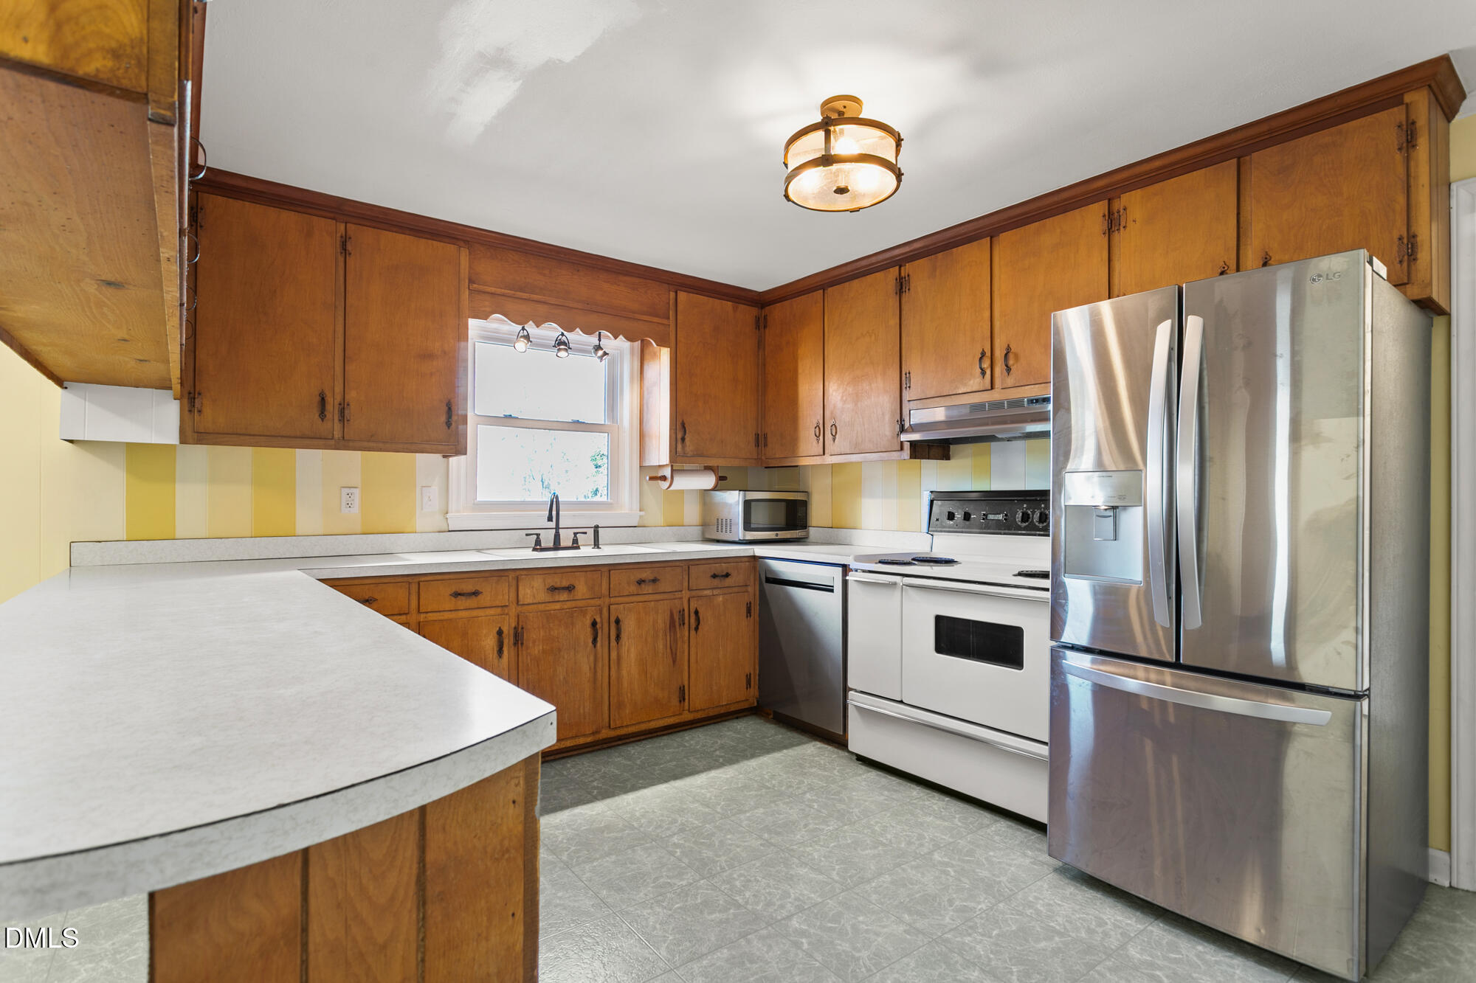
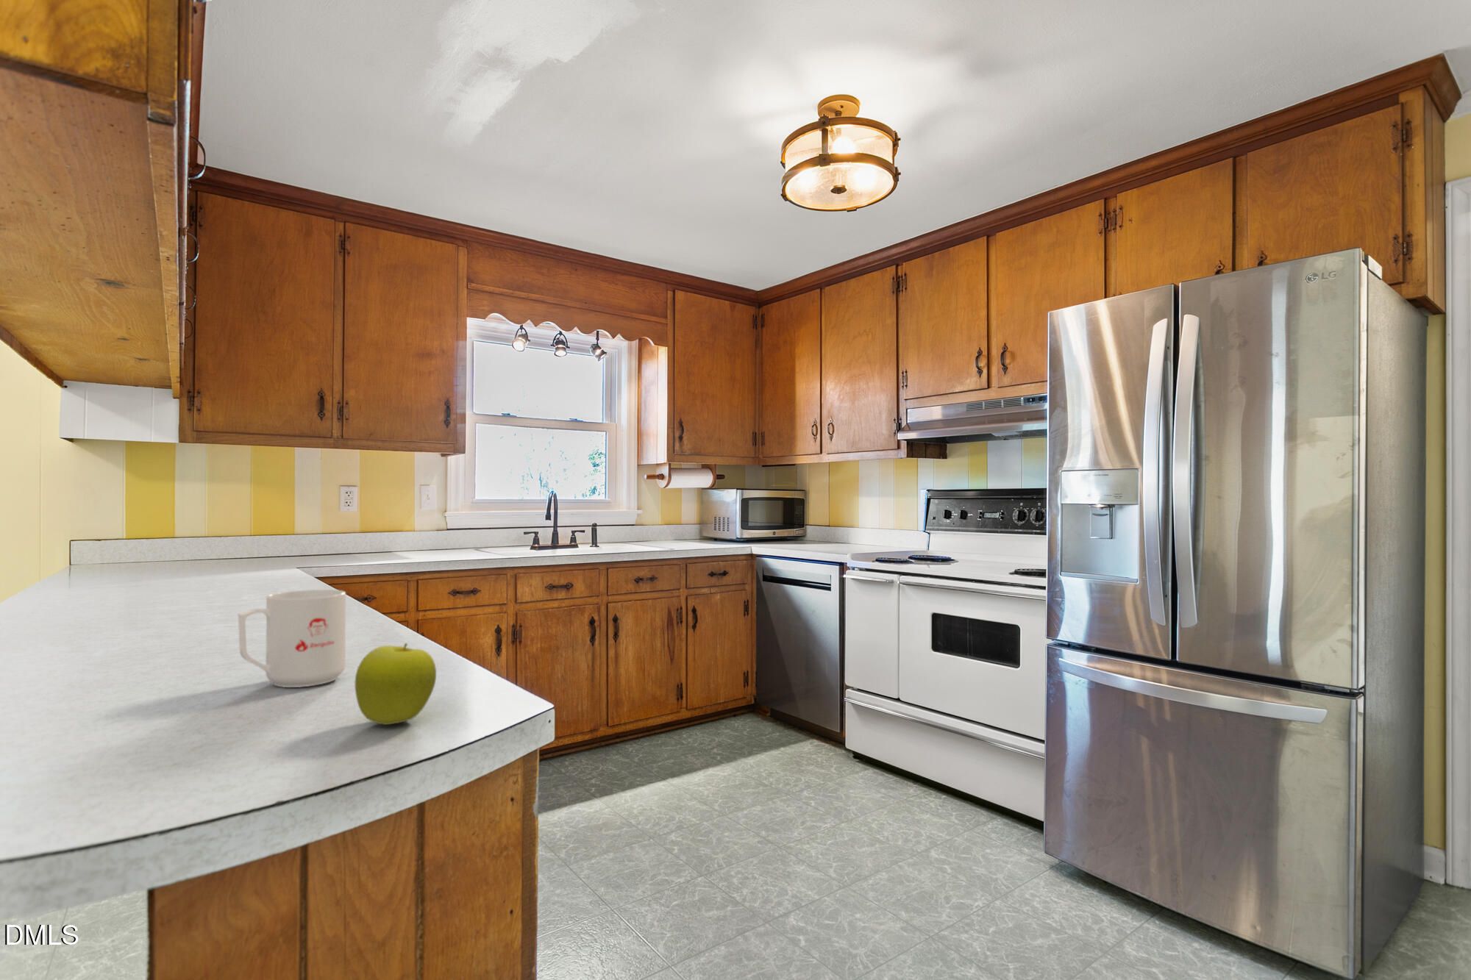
+ mug (293, 638)
+ fruit (396, 682)
